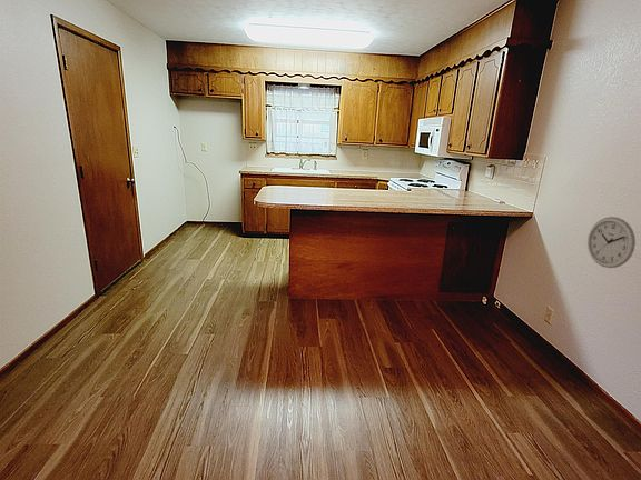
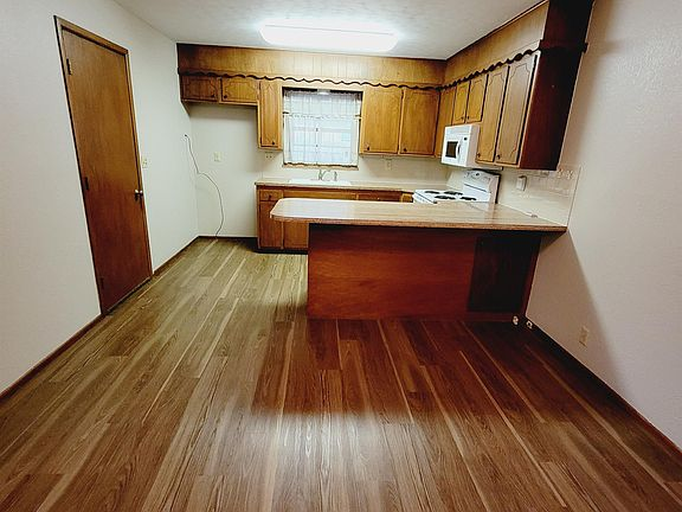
- wall clock (608, 242)
